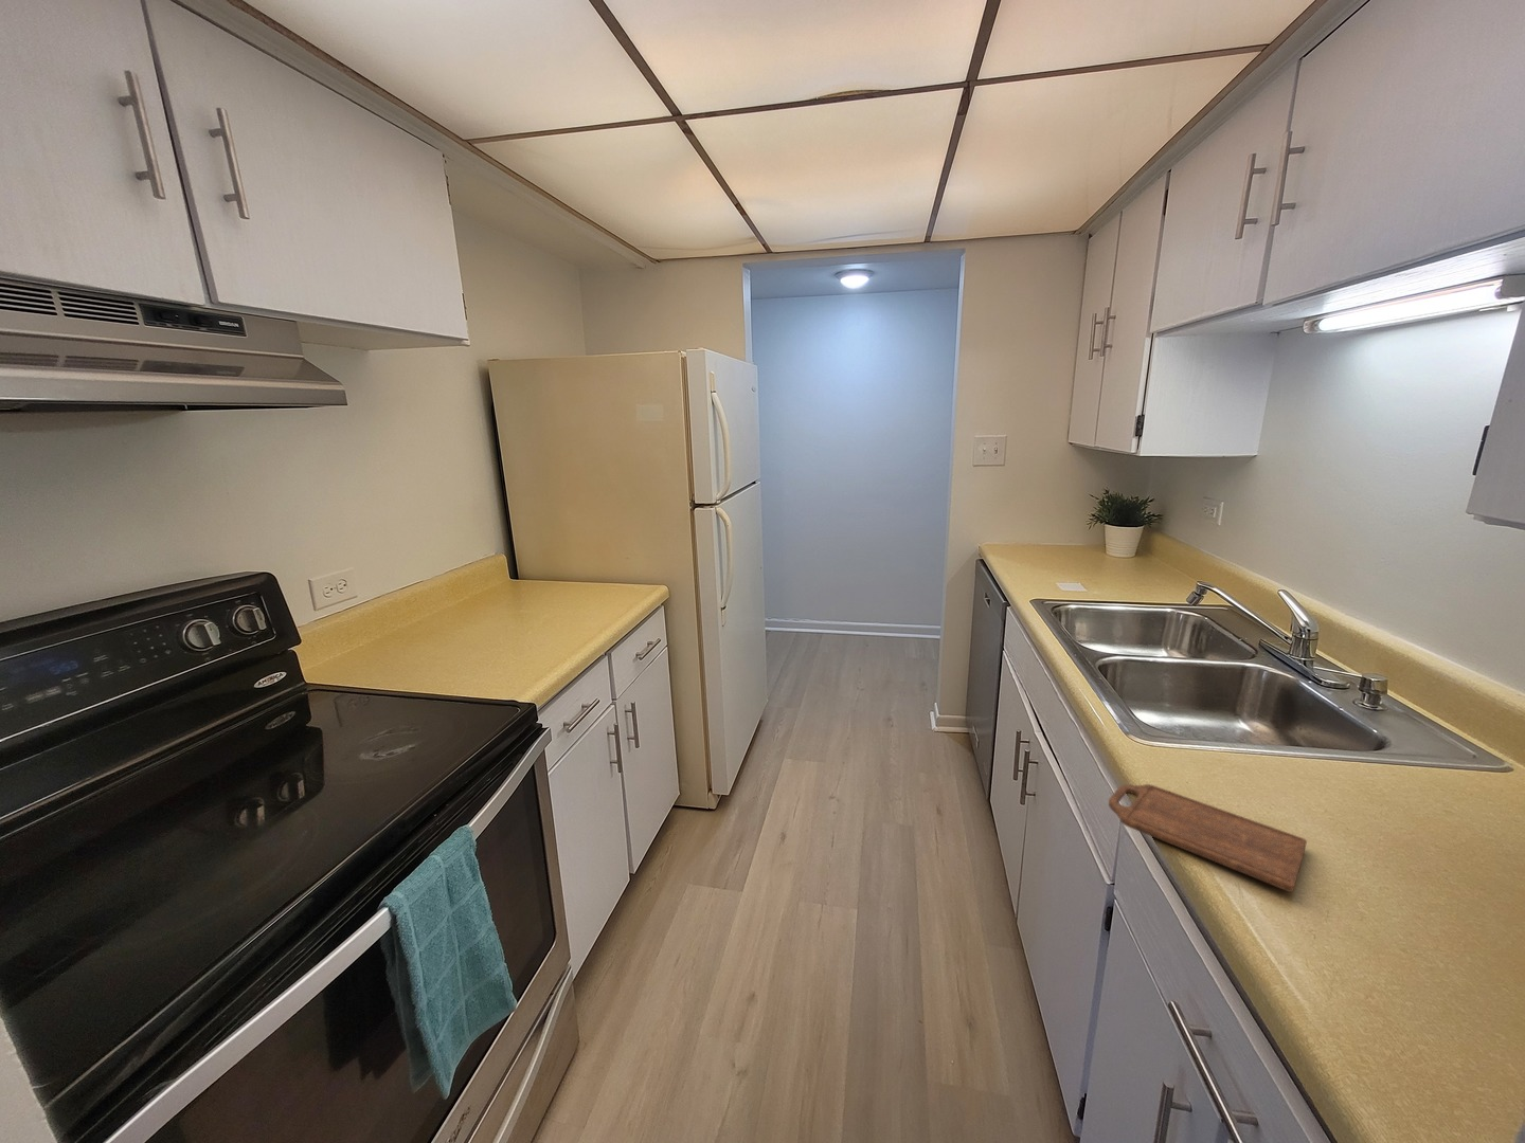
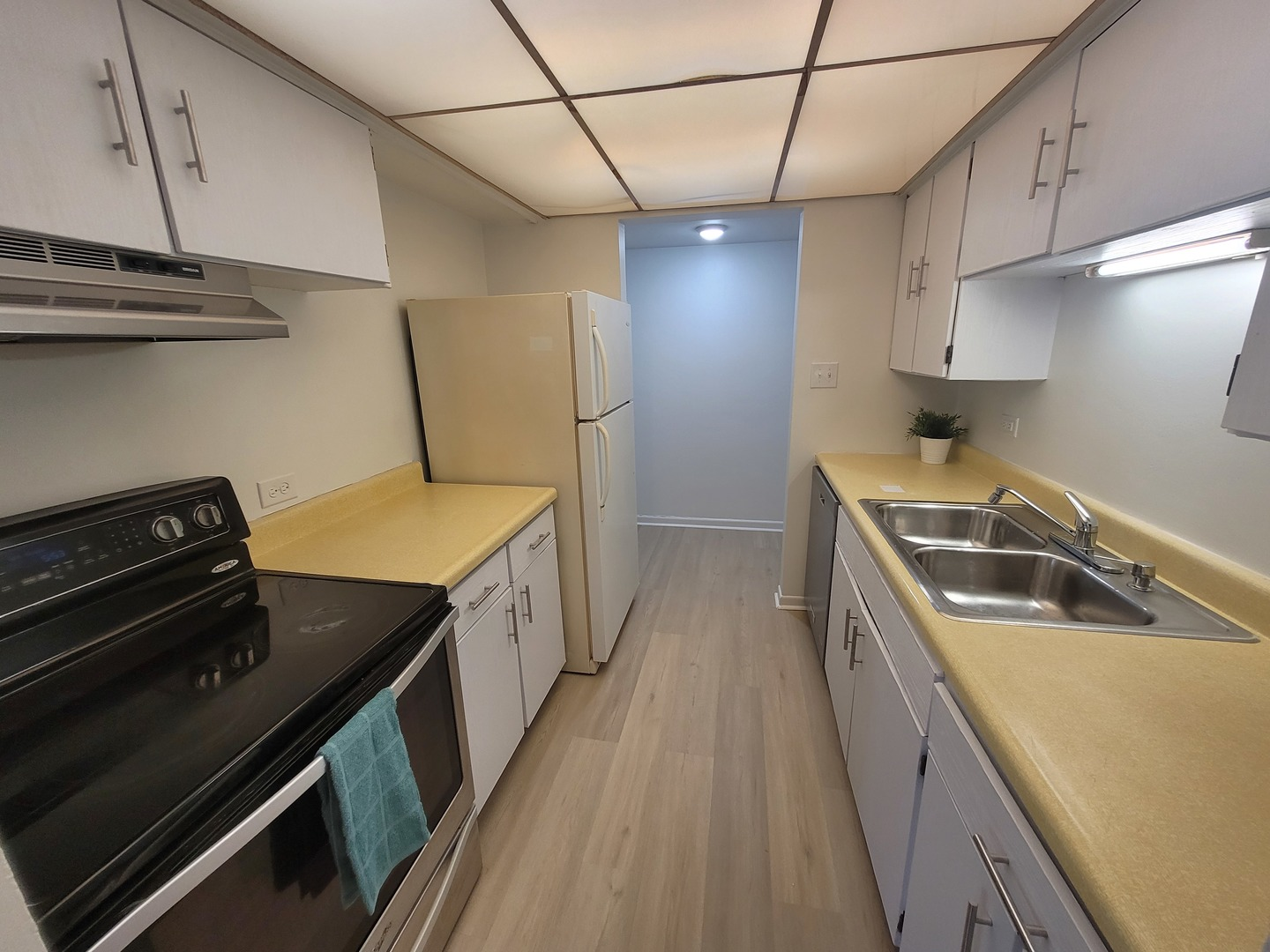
- cutting board (1197, 826)
